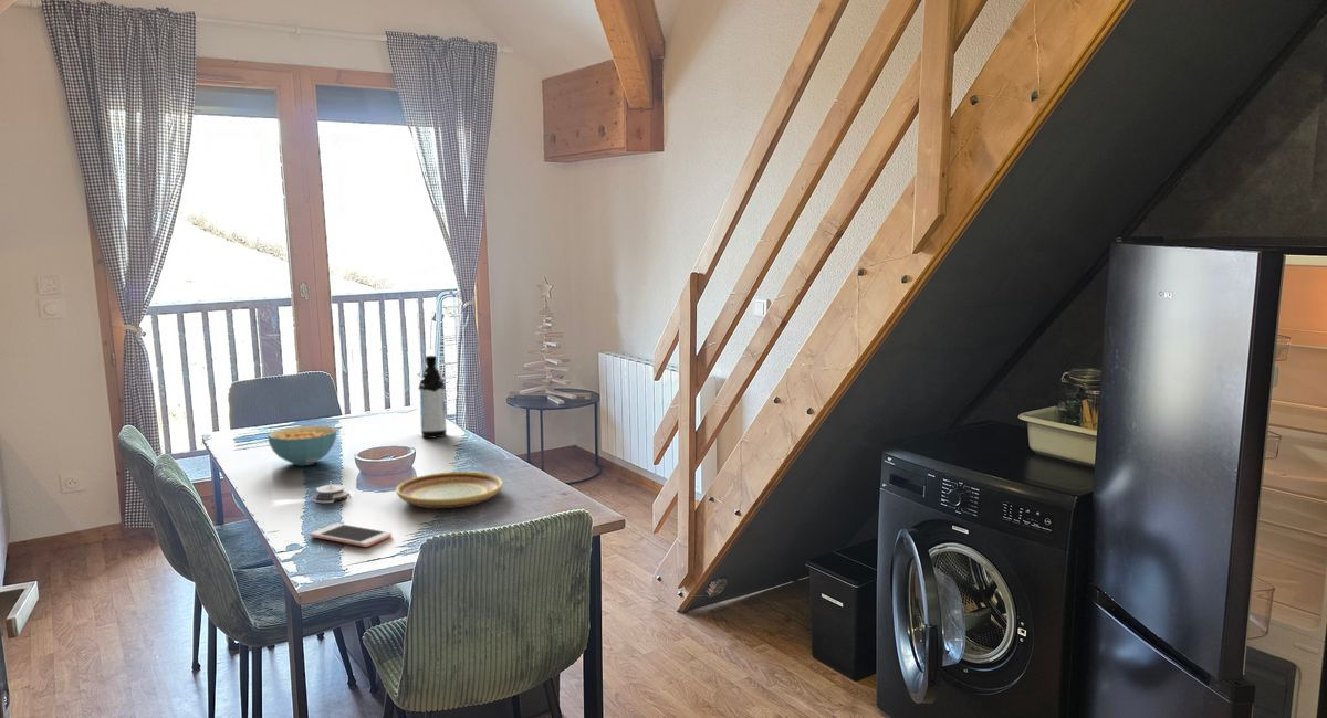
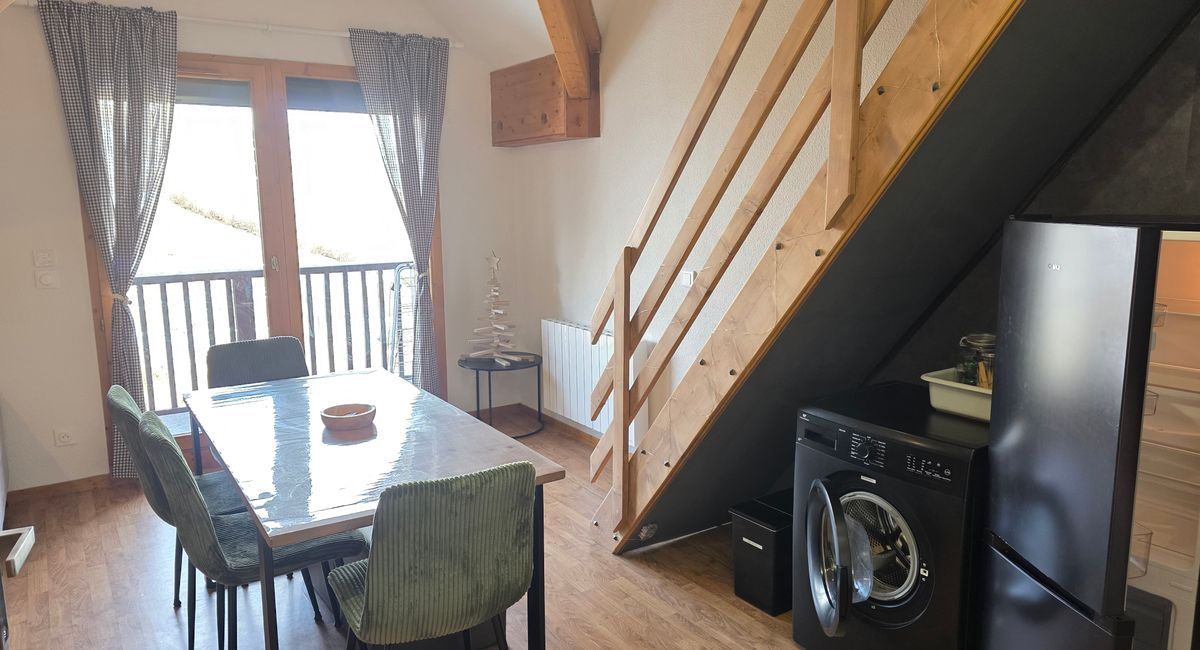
- architectural model (331, 489)
- cereal bowl (303, 447)
- cell phone (351, 535)
- plate (450, 492)
- water bottle (432, 395)
